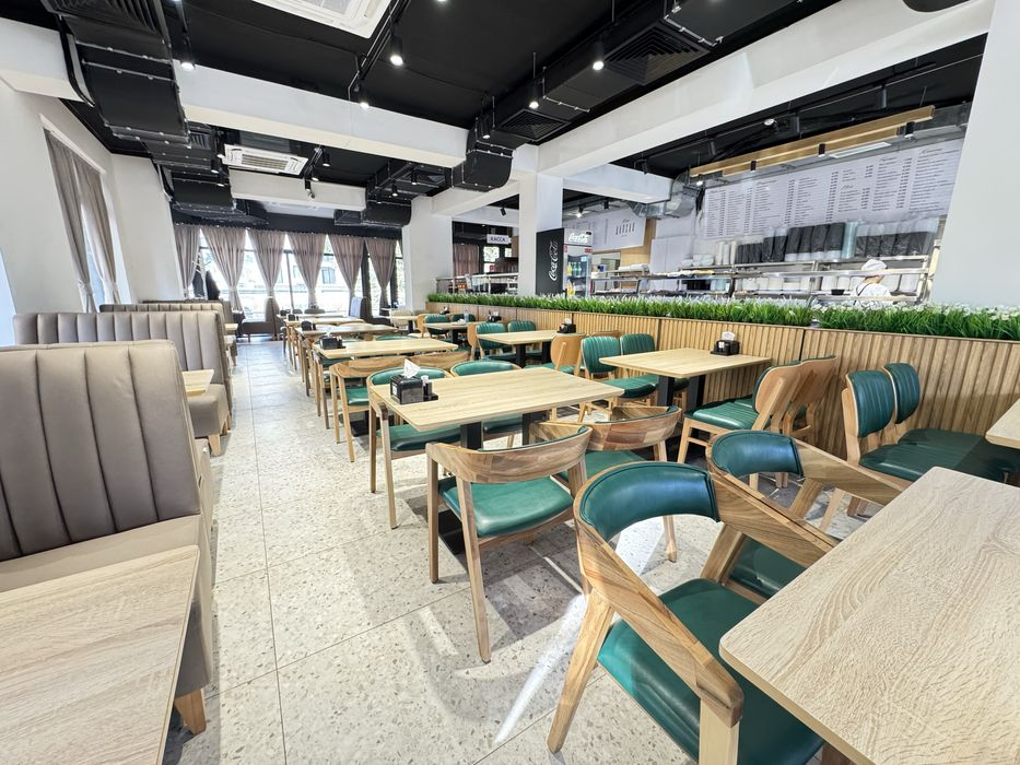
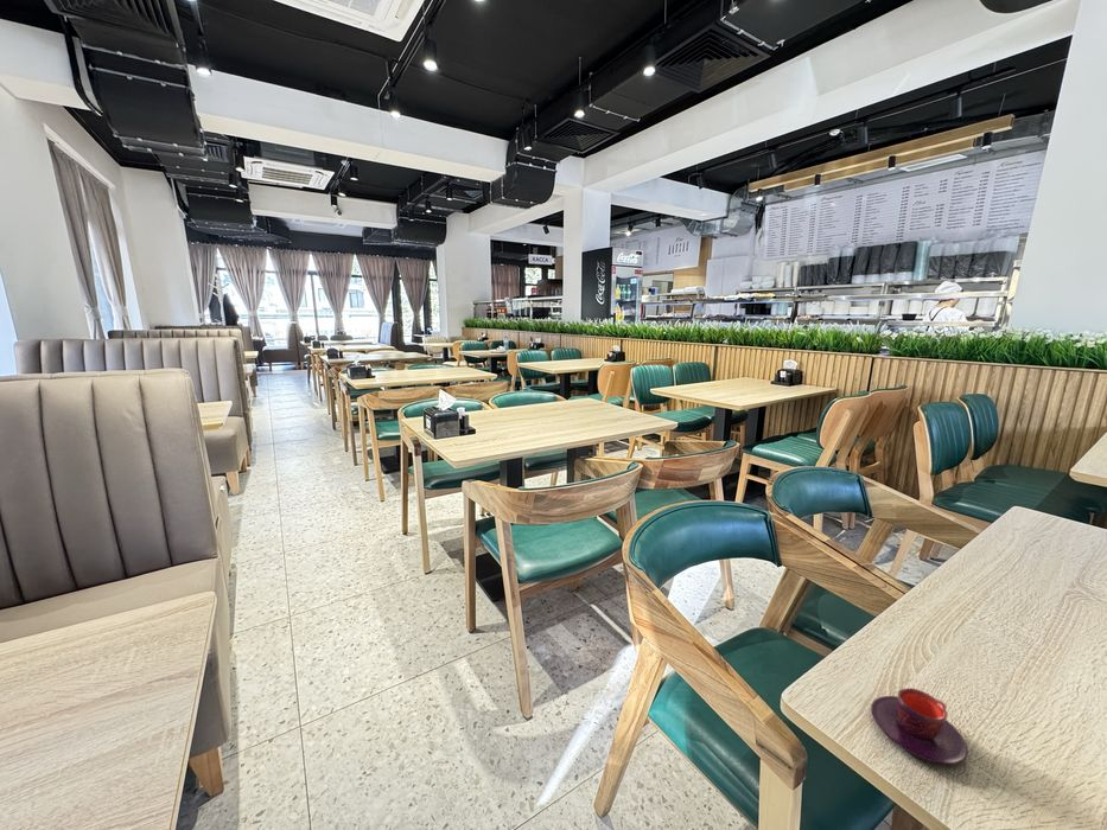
+ teacup (918, 717)
